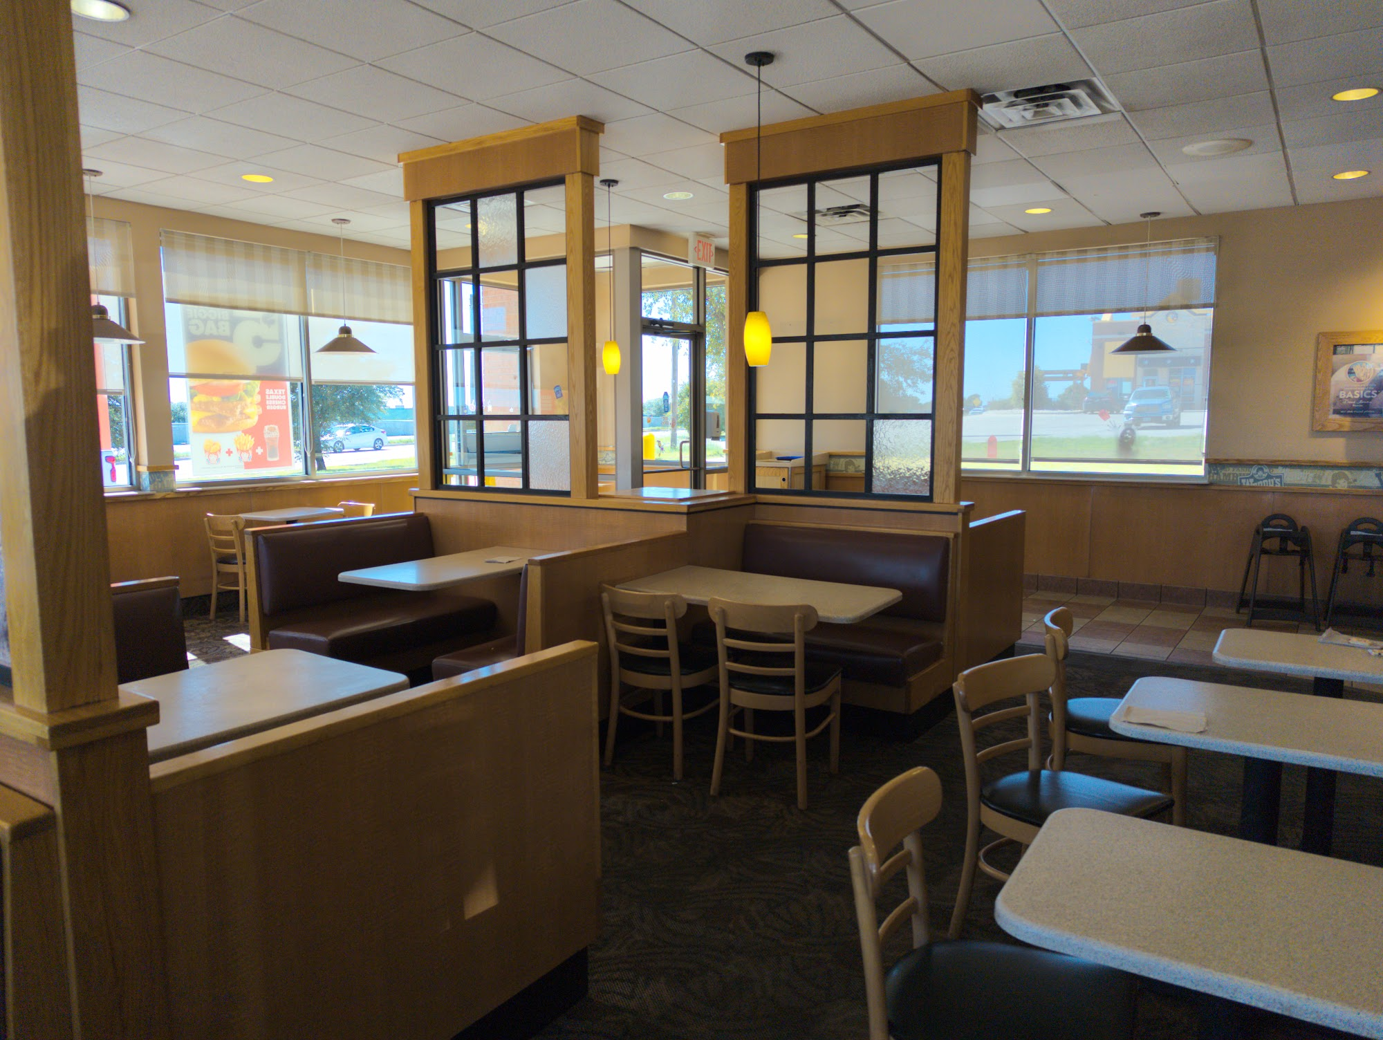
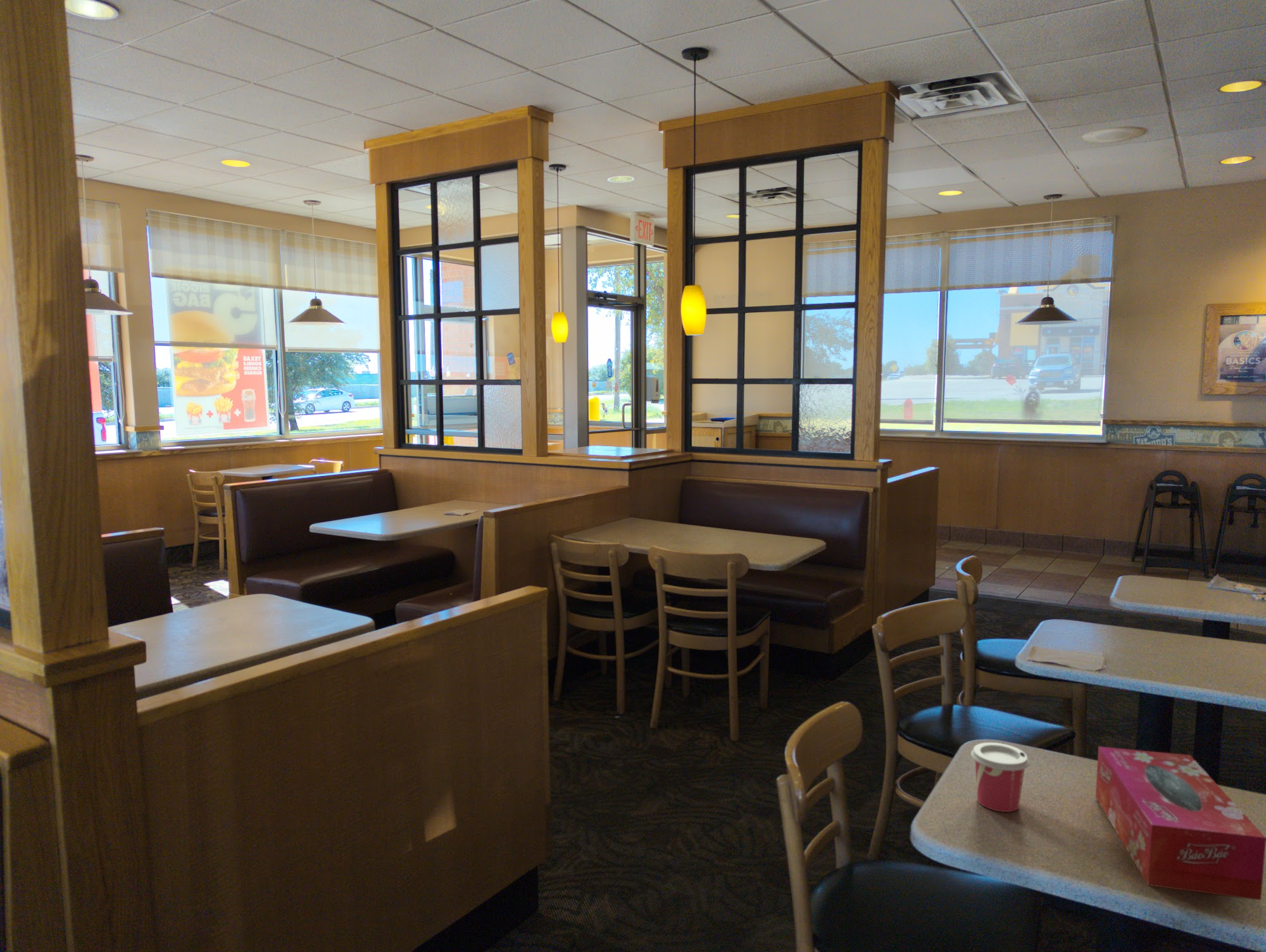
+ tissue box (1170, 815)
+ cup (999, 777)
